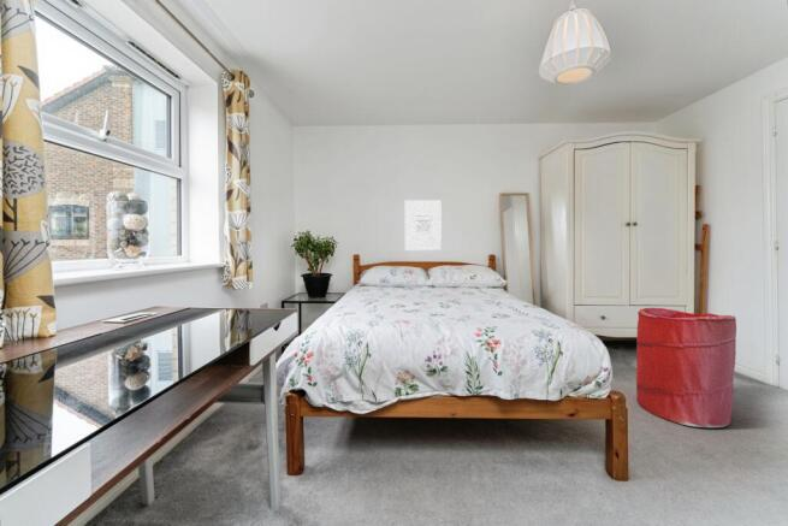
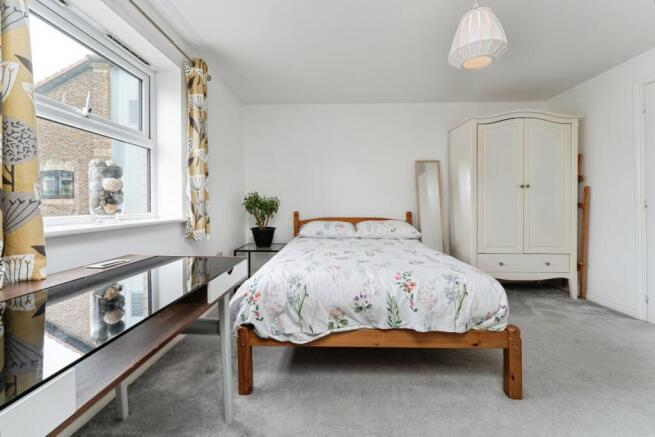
- wall art (422, 225)
- laundry hamper (682, 360)
